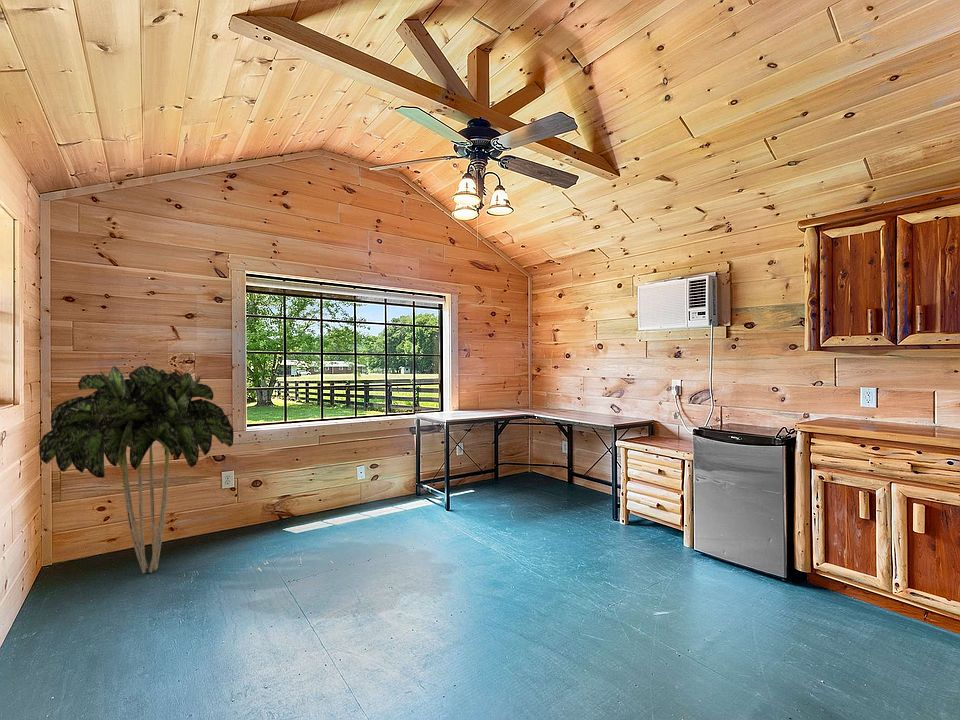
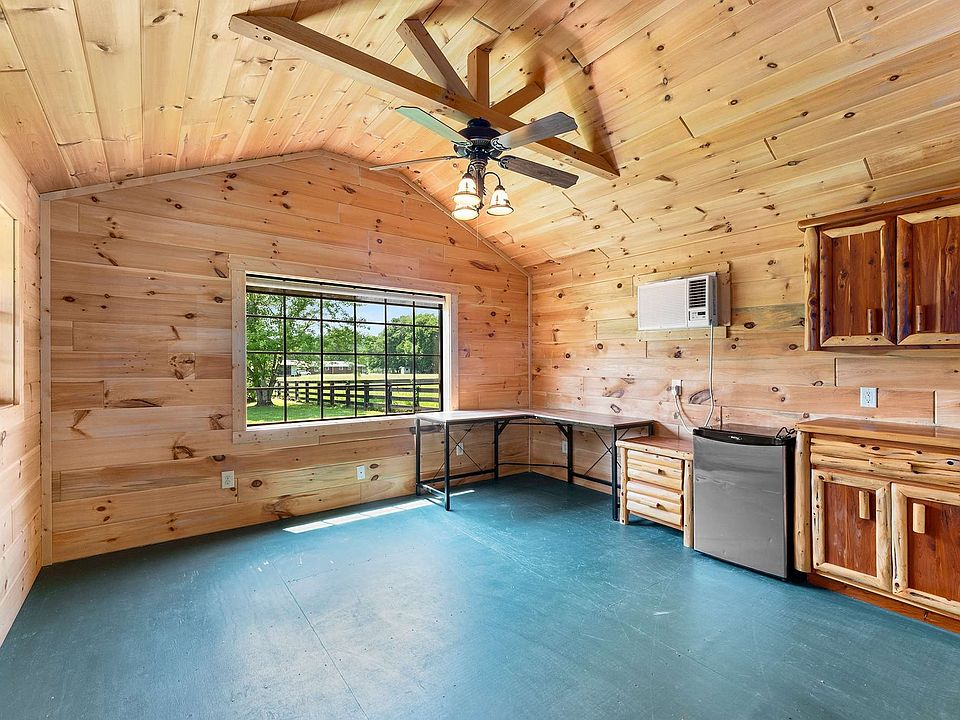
- indoor plant (150, 468)
